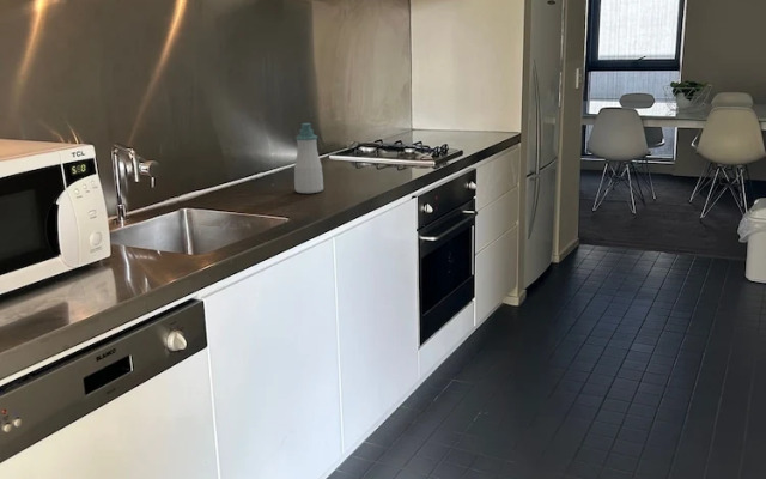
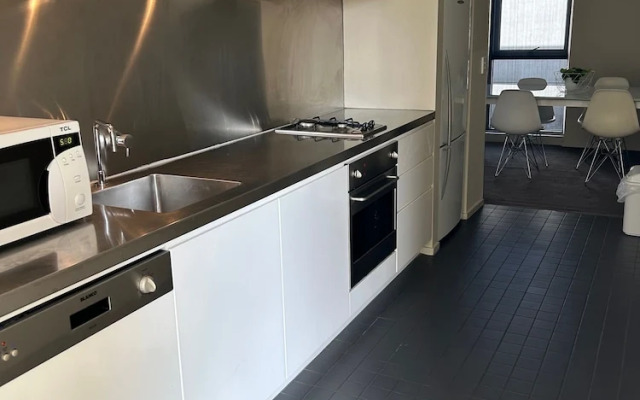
- soap bottle (308, 157)
